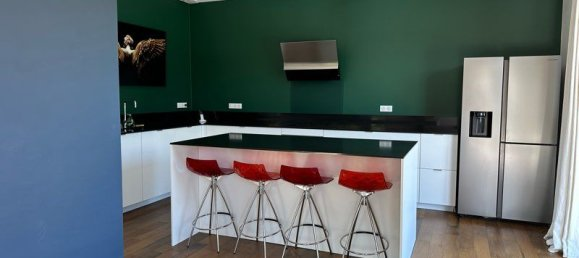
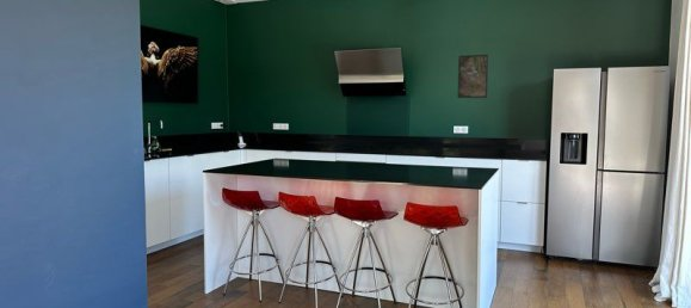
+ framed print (473, 76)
